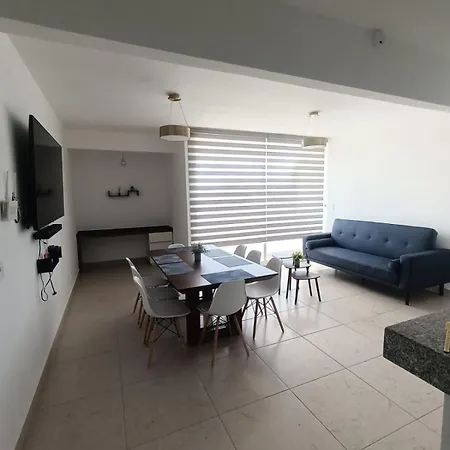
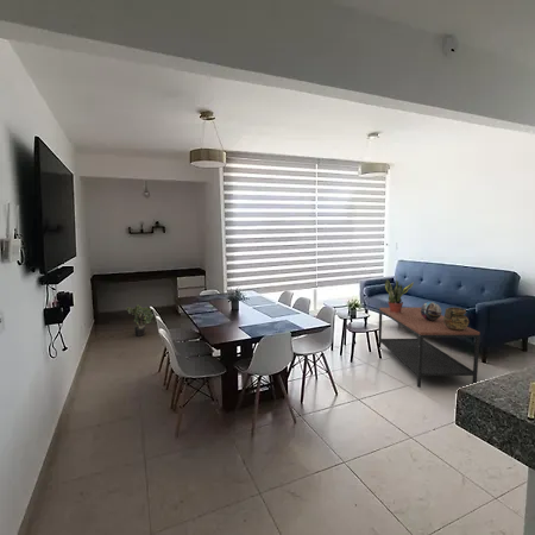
+ coffee table (421, 341)
+ ceramic pot (455, 319)
+ decorative sphere (430, 310)
+ potted plant (140, 320)
+ potted plant (397, 292)
